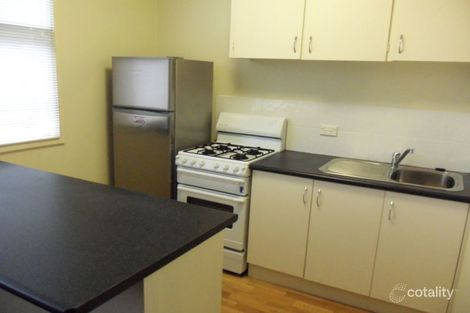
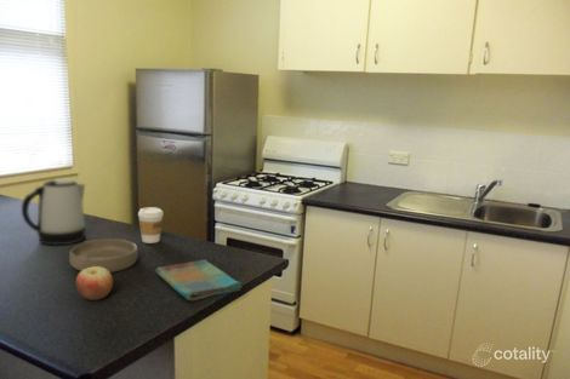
+ bowl (104, 255)
+ coffee cup (150, 224)
+ kettle (55, 211)
+ dish towel (196, 276)
+ apple (95, 282)
